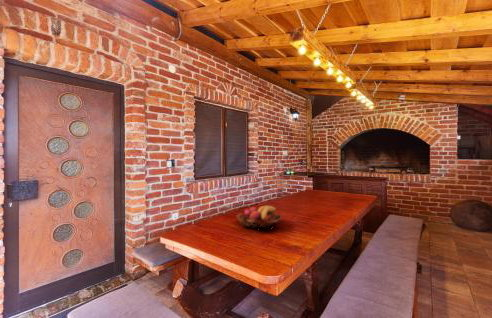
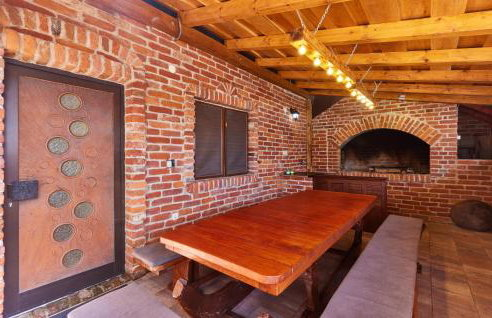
- fruit basket (259, 215)
